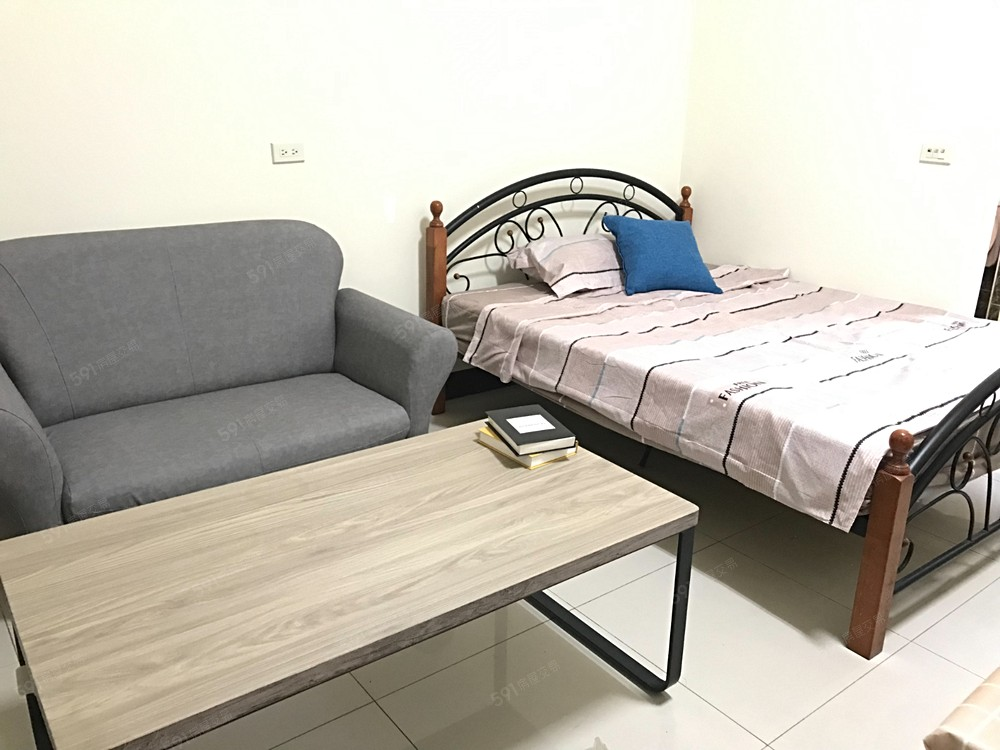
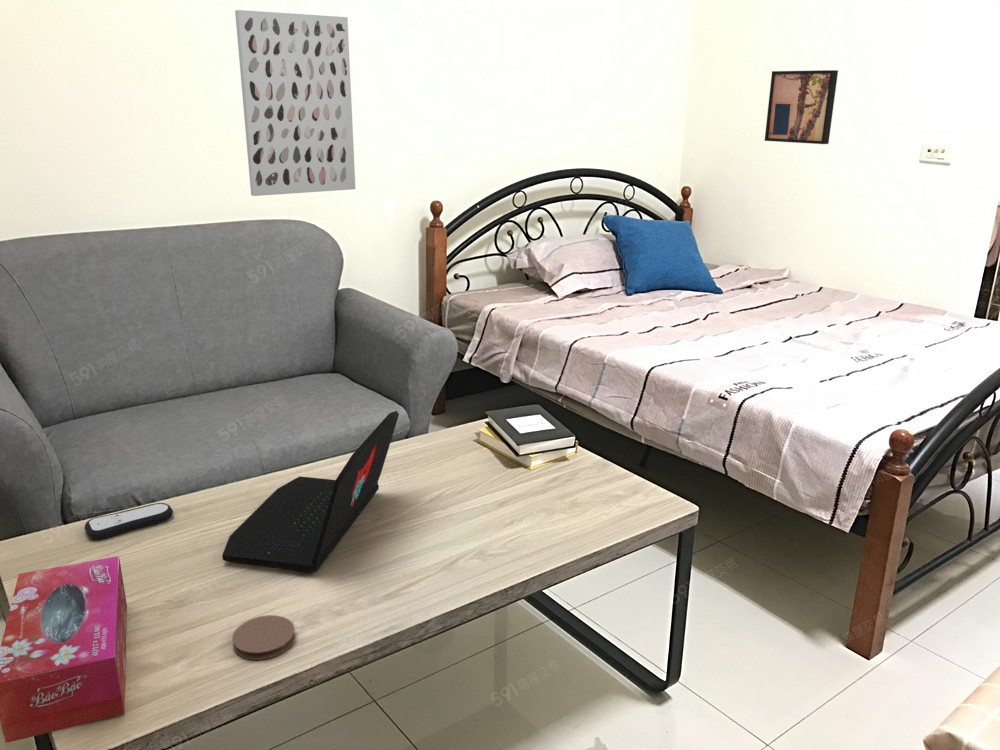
+ tissue box (68, 639)
+ wall art (299, 106)
+ remote control (129, 519)
+ wall art (799, 107)
+ coaster (264, 636)
+ laptop (312, 478)
